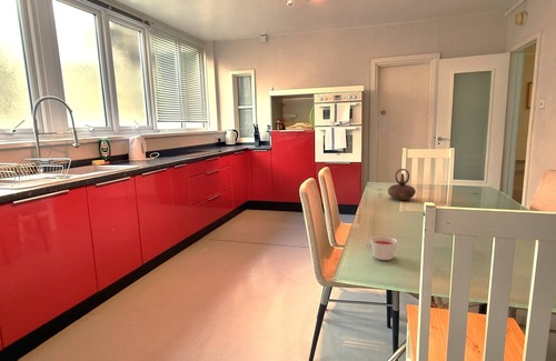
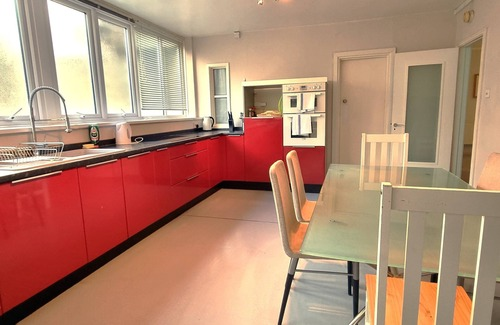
- teapot (401, 182)
- candle (383, 248)
